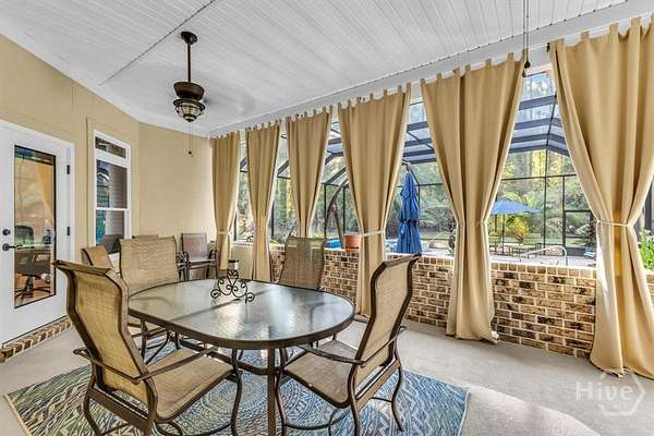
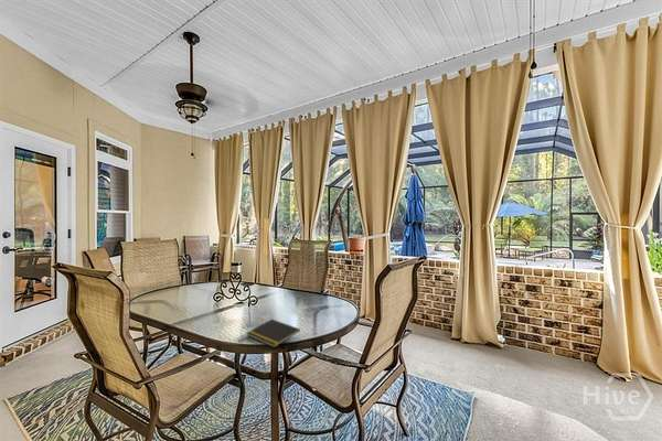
+ notepad (273, 332)
